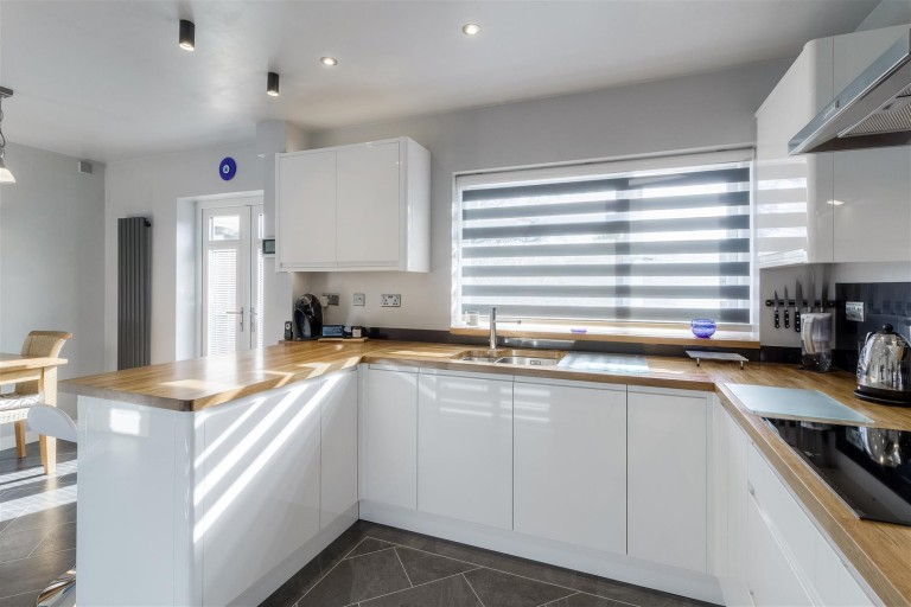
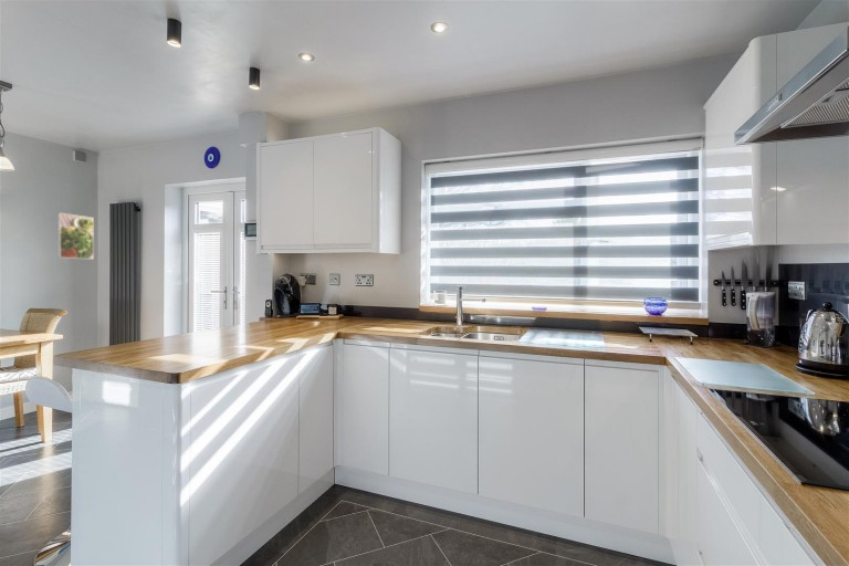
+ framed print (75, 237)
